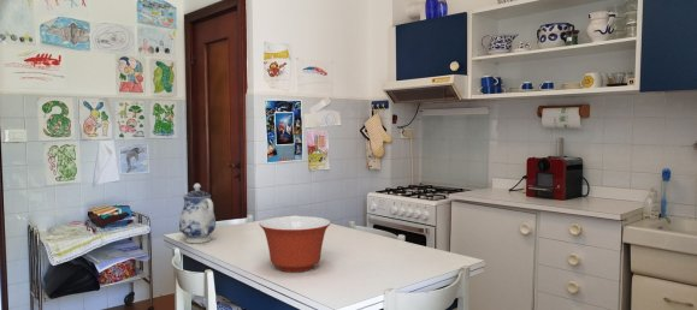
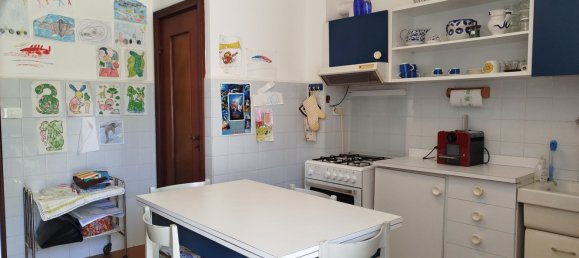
- teapot (197, 211)
- mixing bowl (295, 244)
